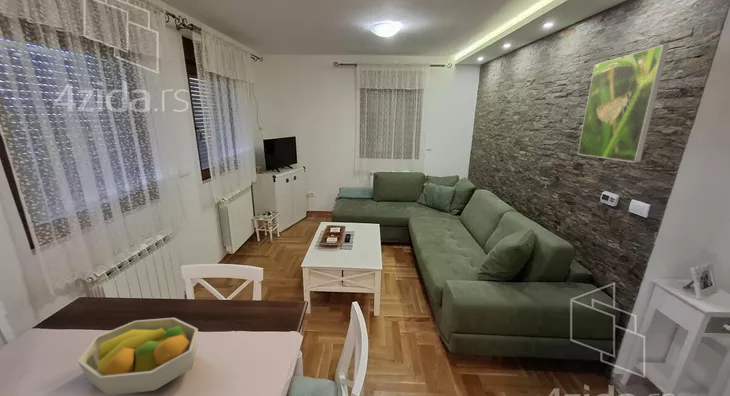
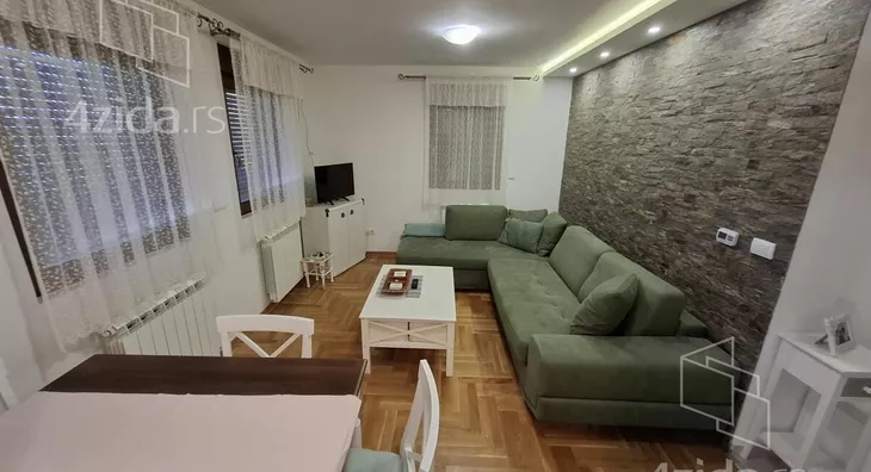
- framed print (615, 109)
- fruit bowl (143, 350)
